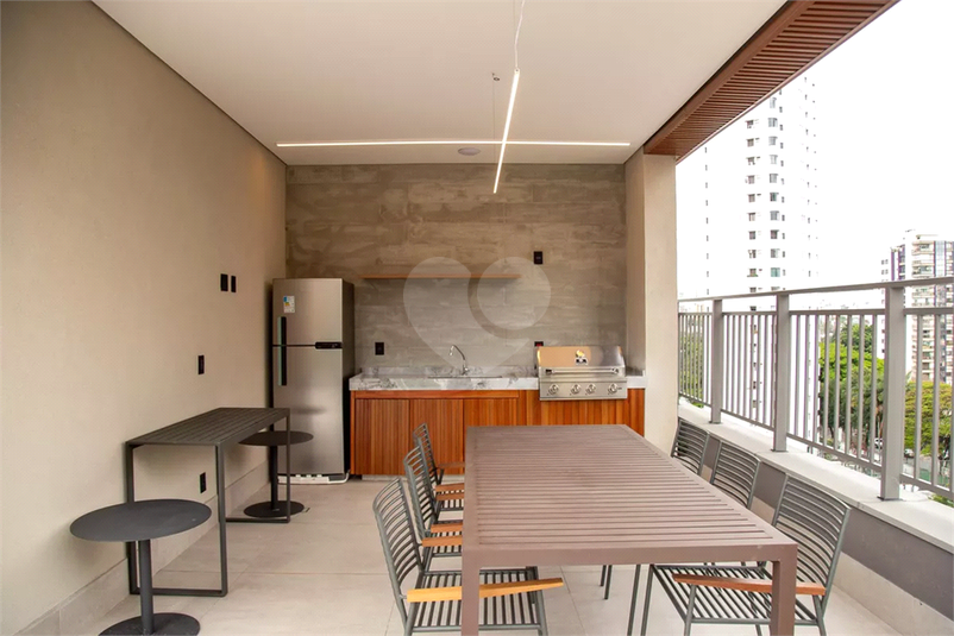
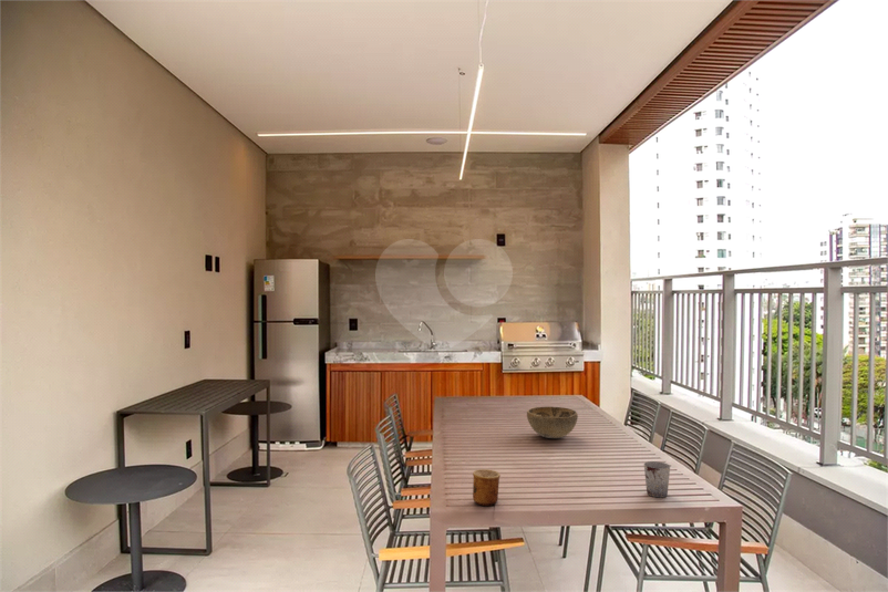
+ decorative bowl (551, 424)
+ cup (486, 487)
+ cup (658, 480)
